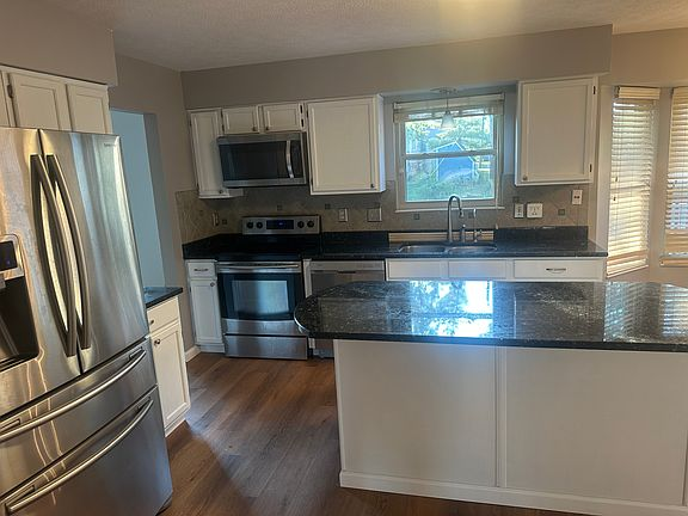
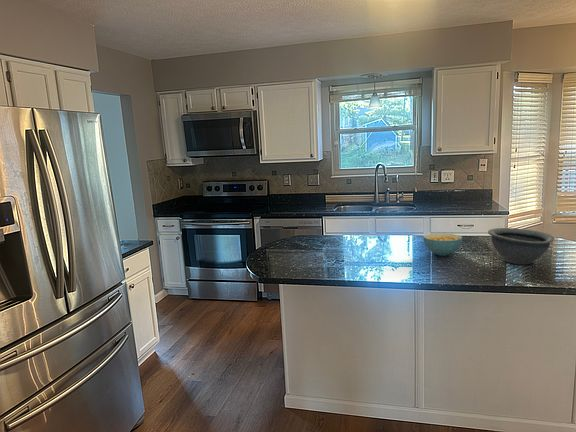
+ bowl (520, 246)
+ cereal bowl (442, 245)
